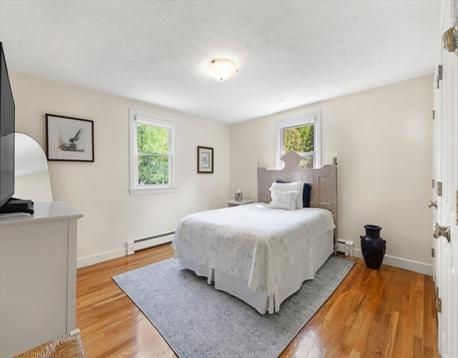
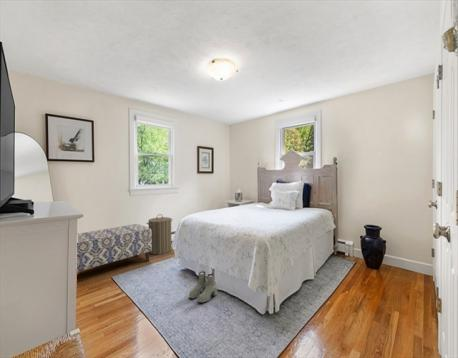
+ laundry hamper (160, 232)
+ boots (203, 285)
+ bench (108, 249)
